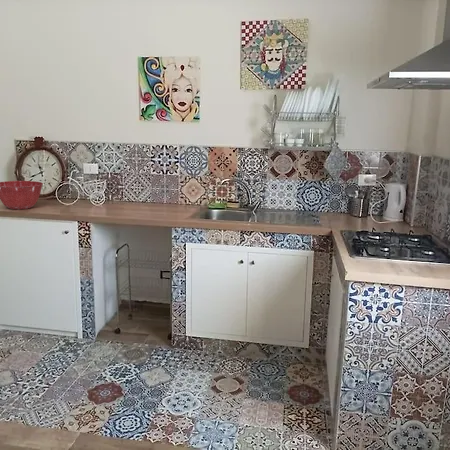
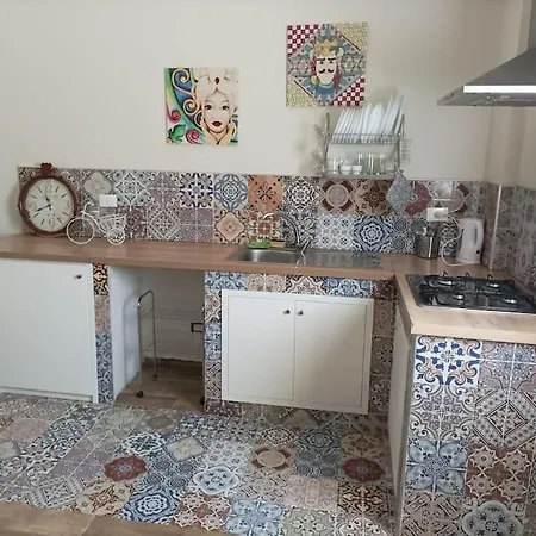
- mixing bowl (19, 195)
